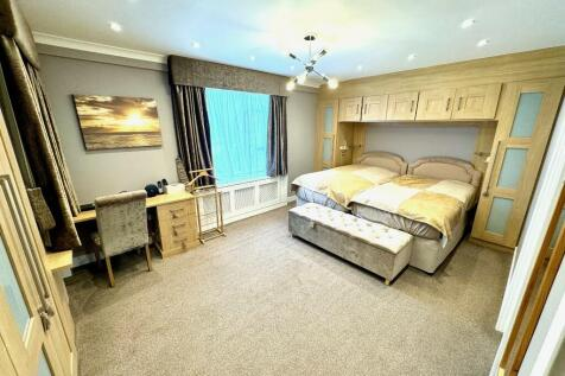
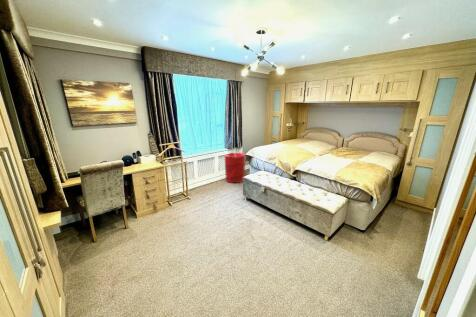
+ laundry hamper (234, 166)
